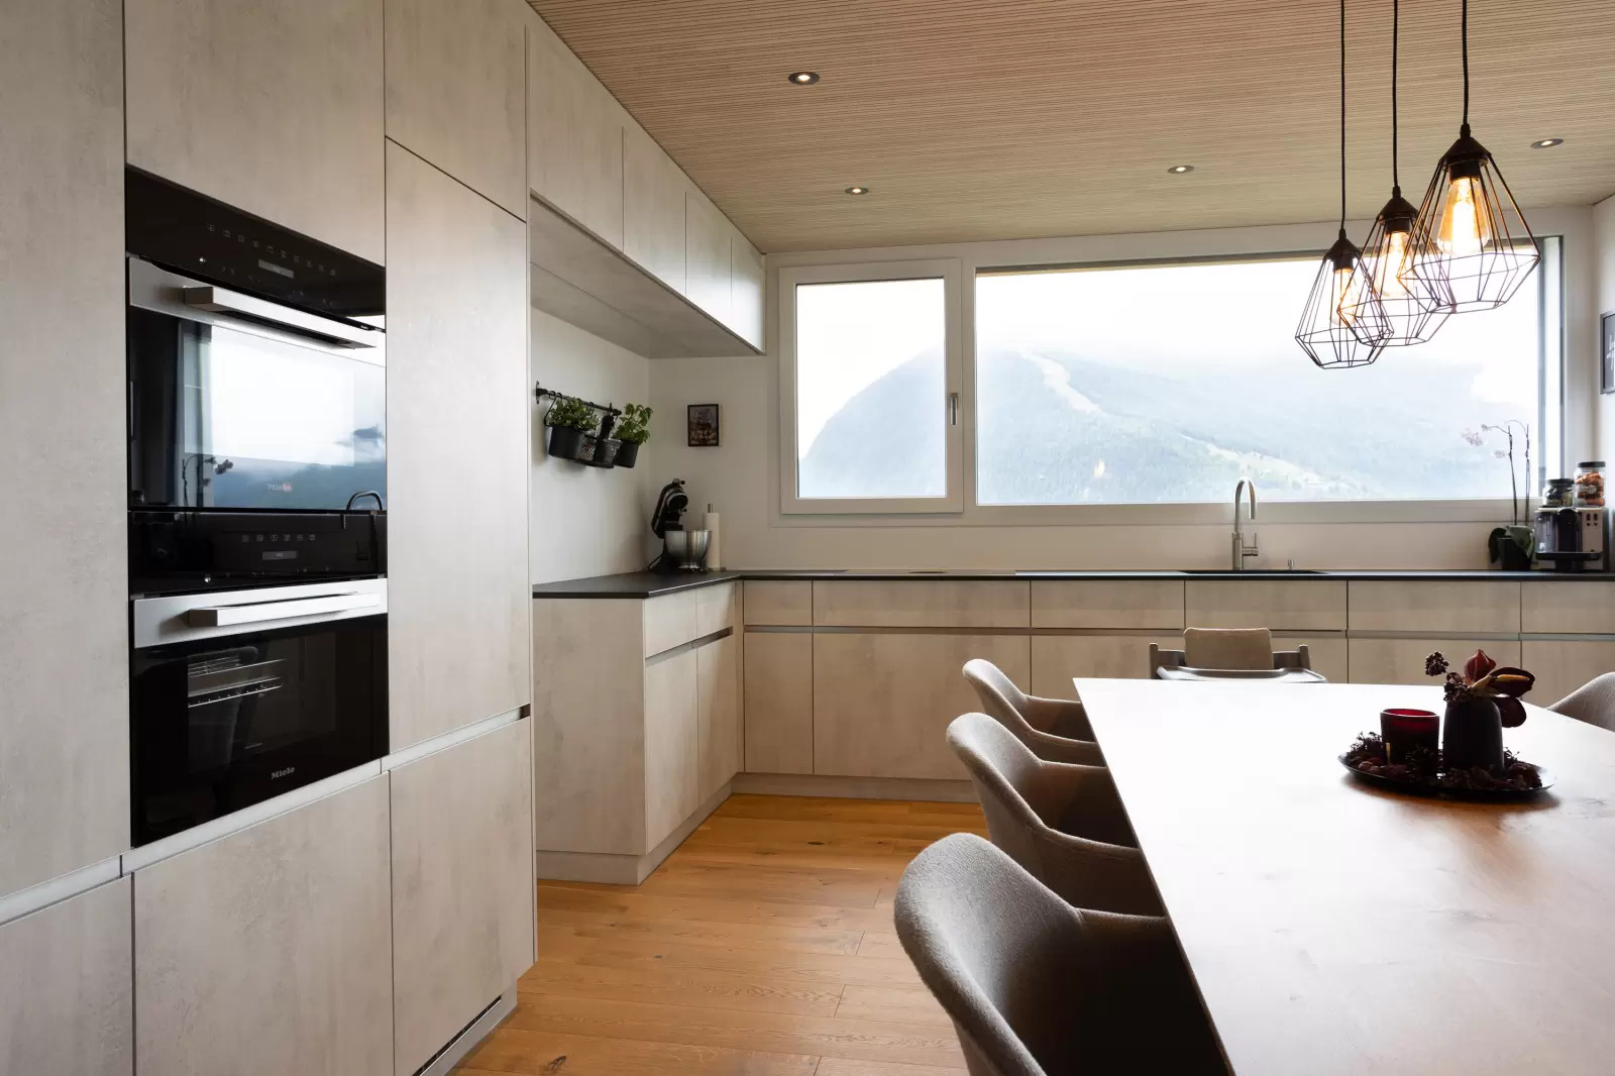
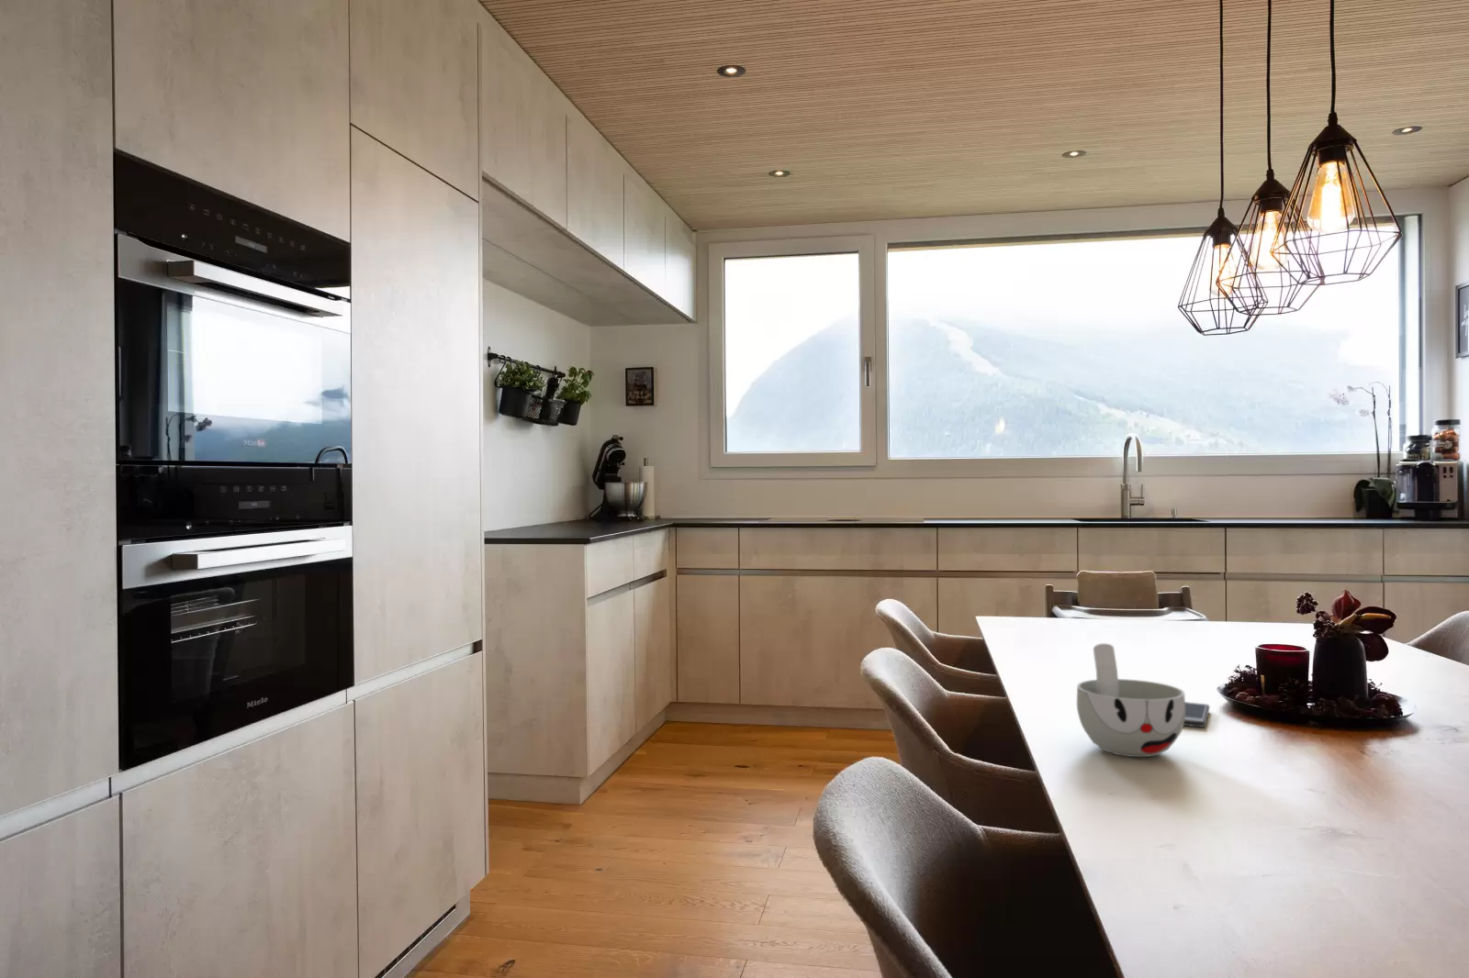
+ cup (1125, 697)
+ smartphone (1185, 713)
